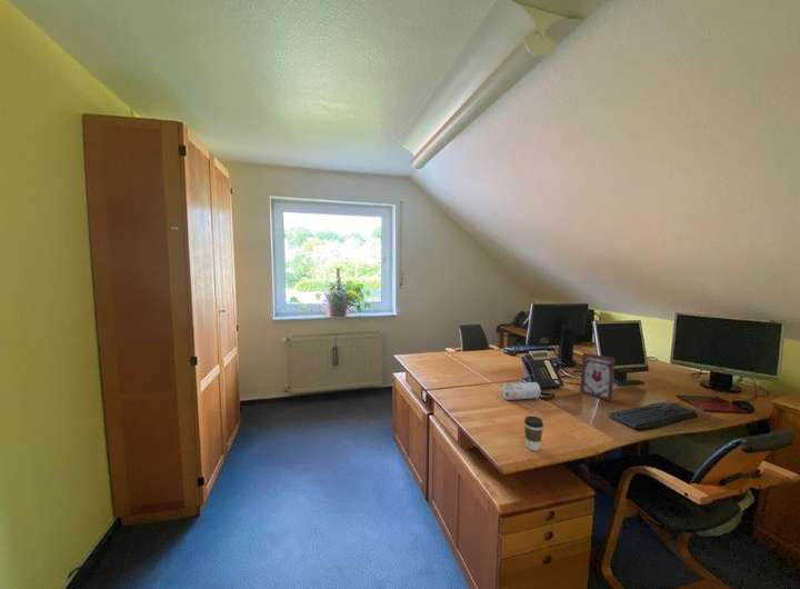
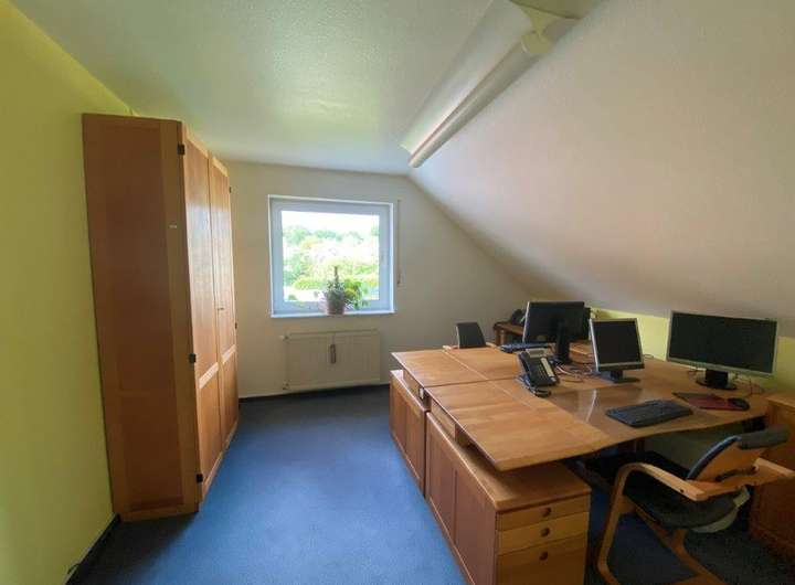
- pencil case (520, 390)
- picture frame (599, 375)
- coffee cup (532, 432)
